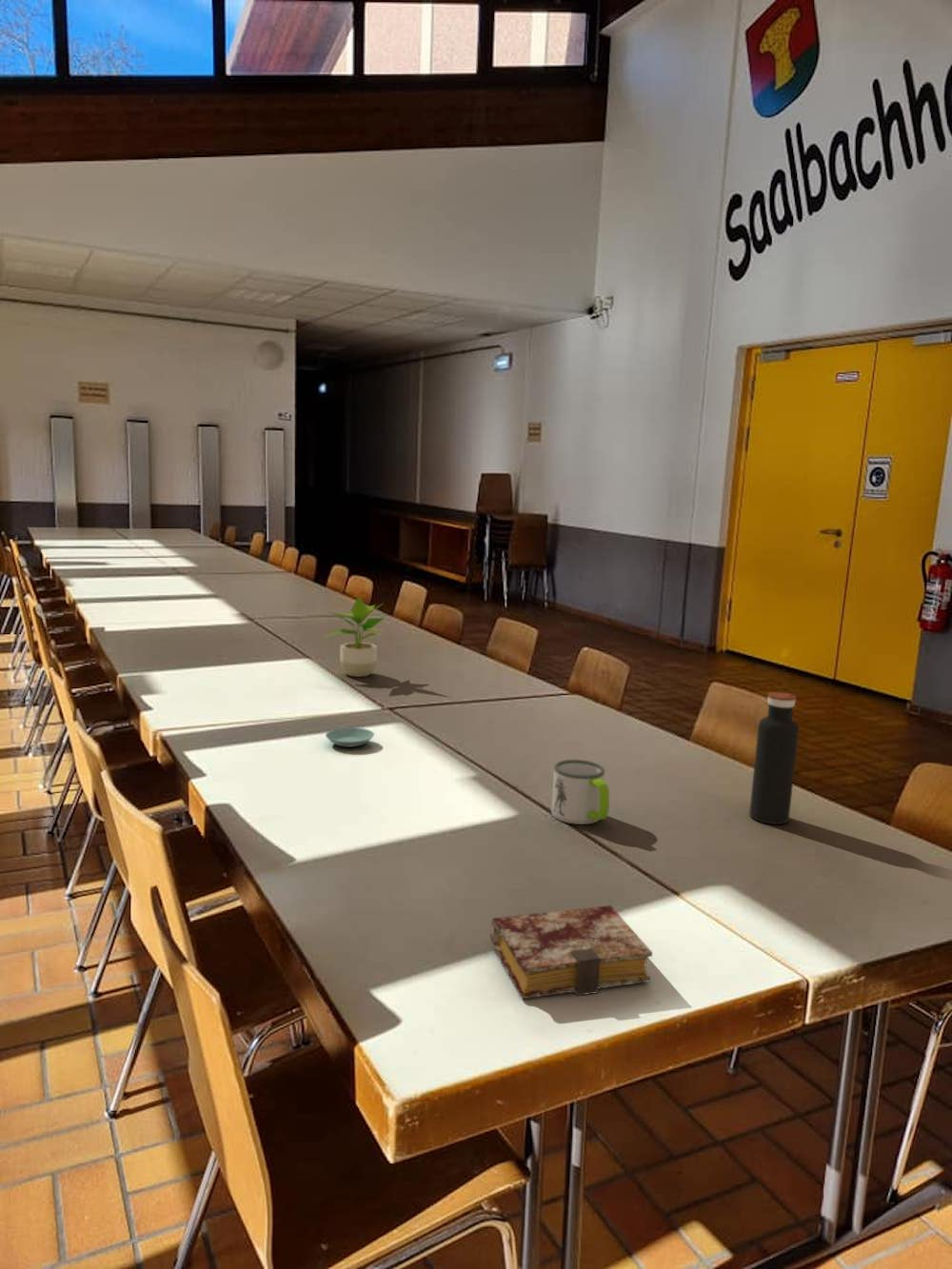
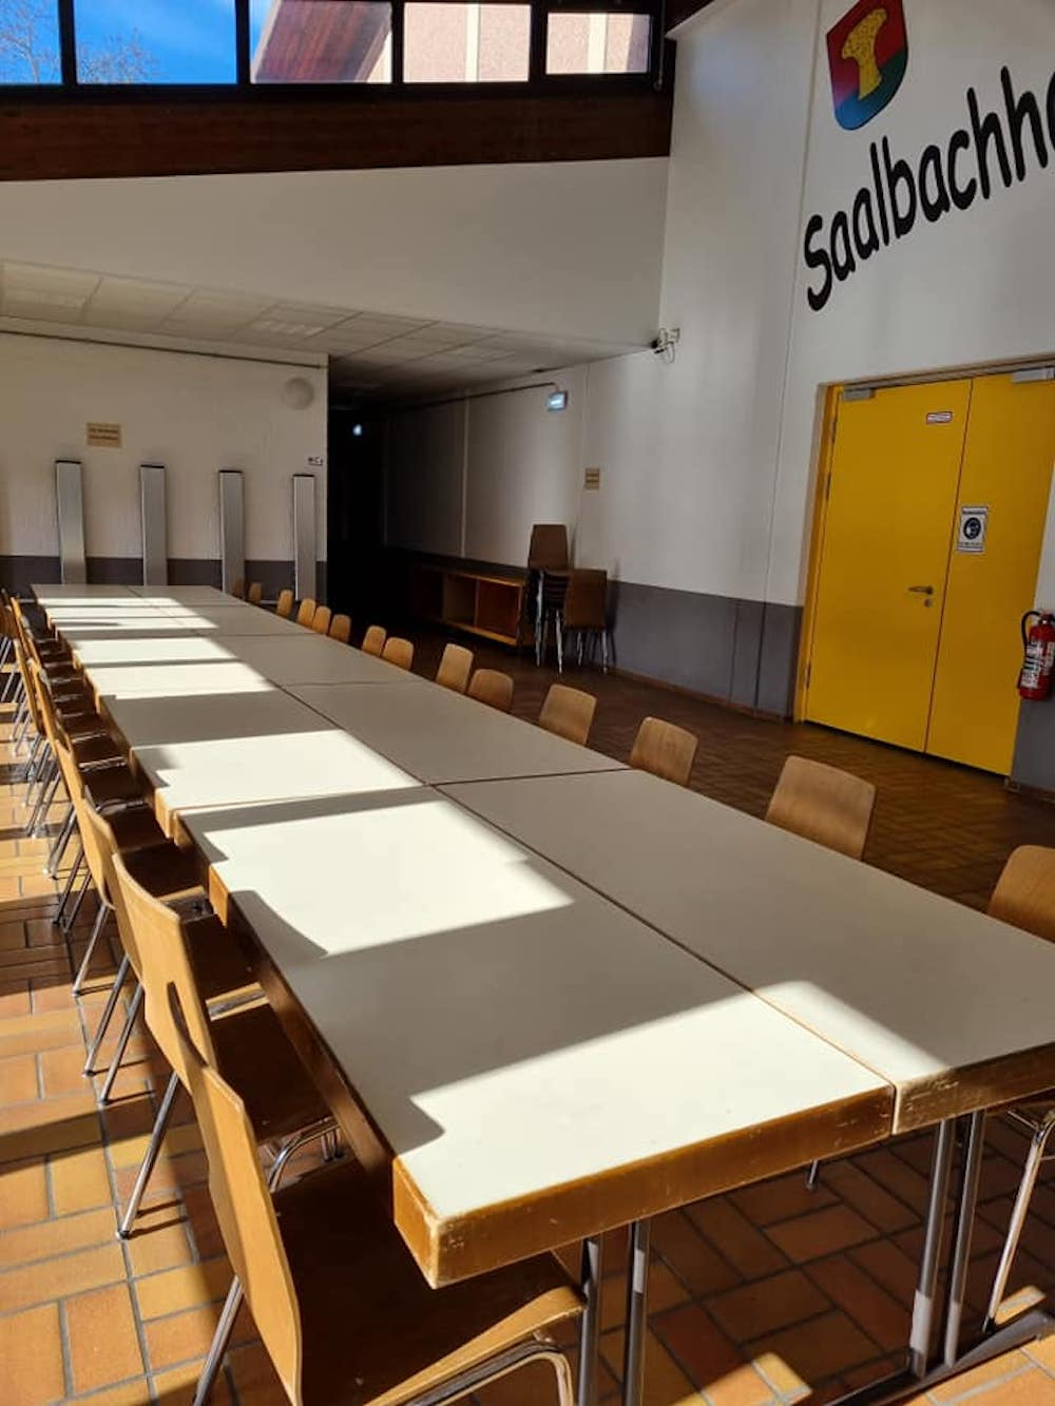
- water bottle (775, 757)
- saucer (349, 738)
- potted plant (354, 634)
- mug (584, 794)
- book (568, 949)
